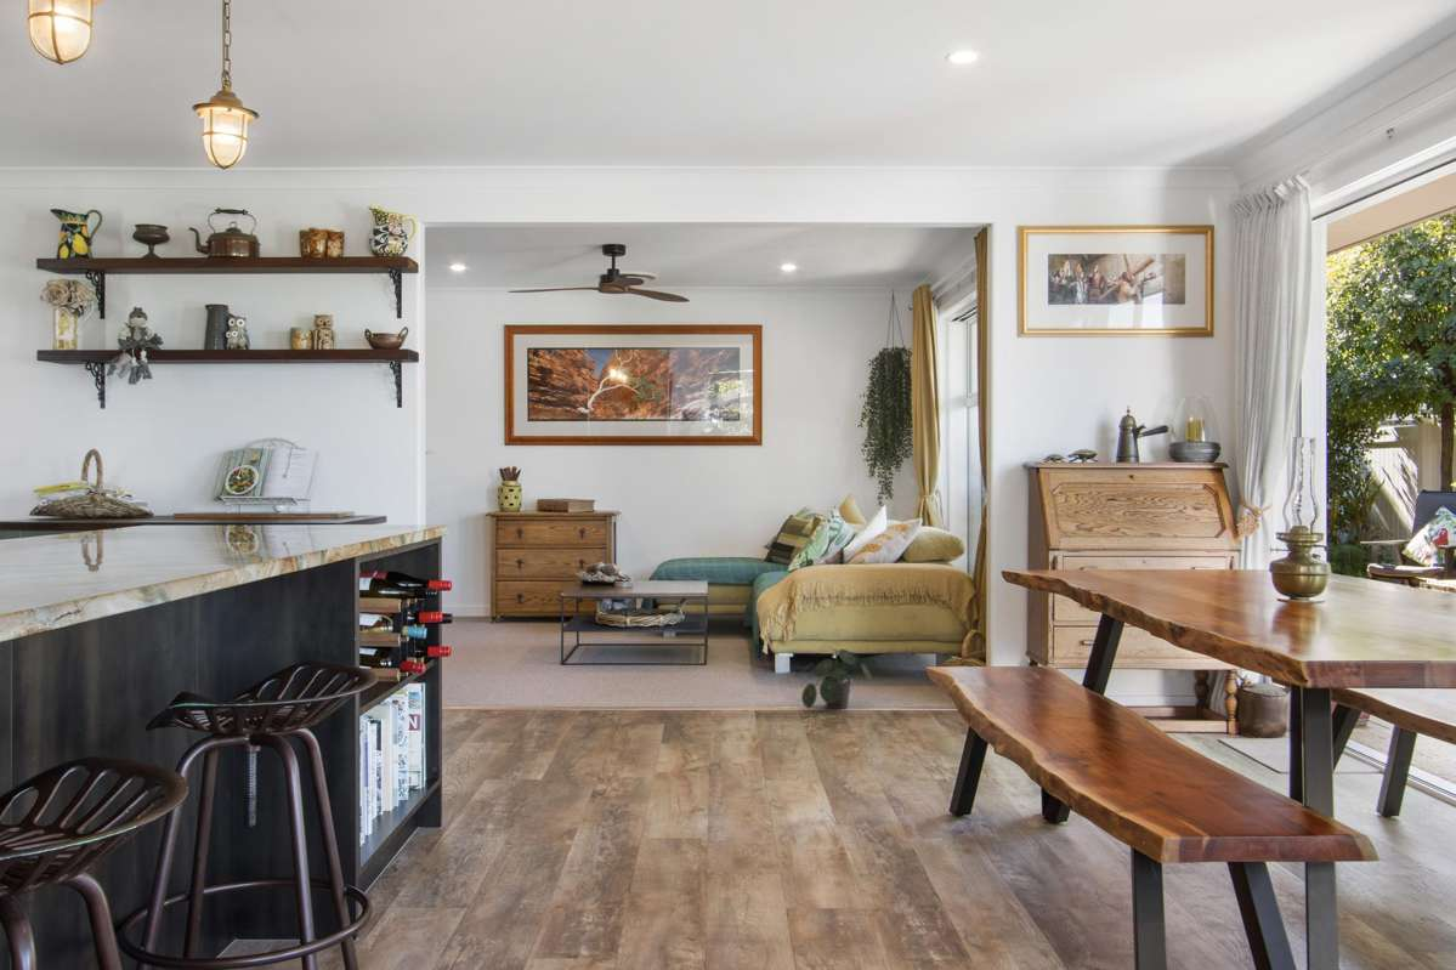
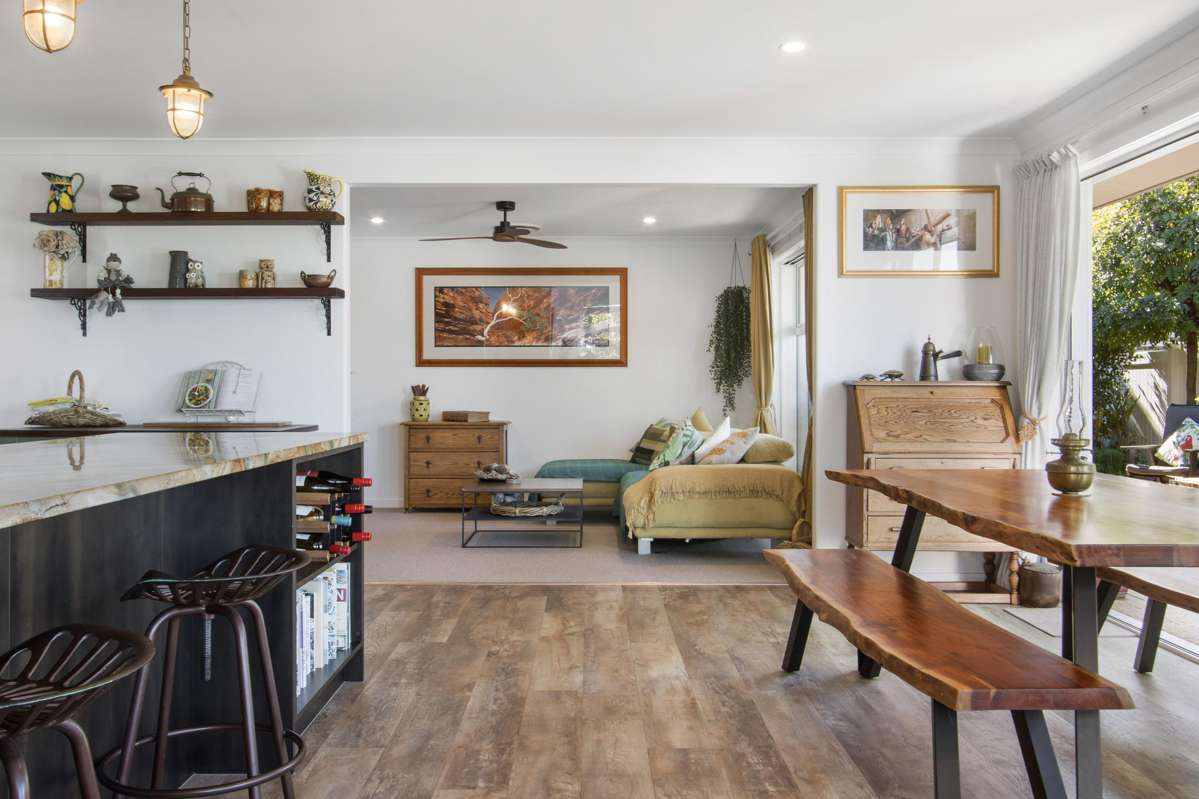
- potted plant (833, 676)
